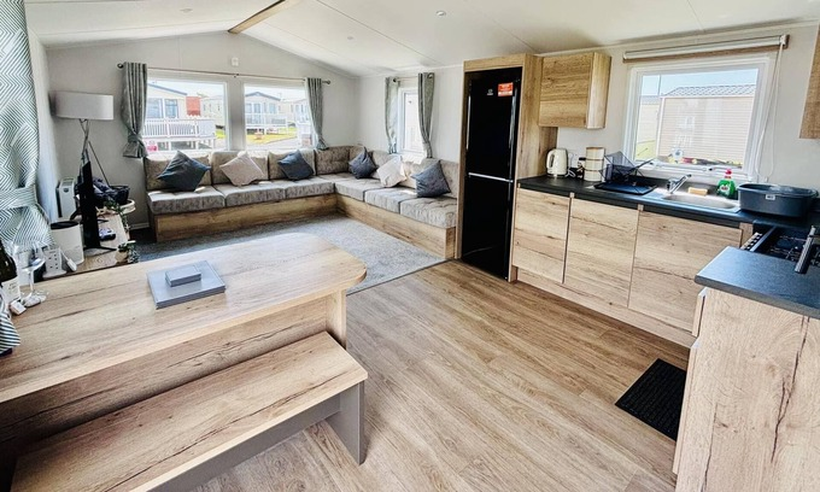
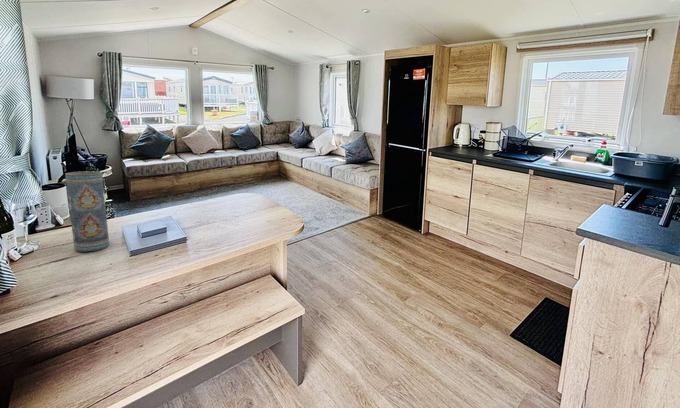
+ vase (88, 210)
